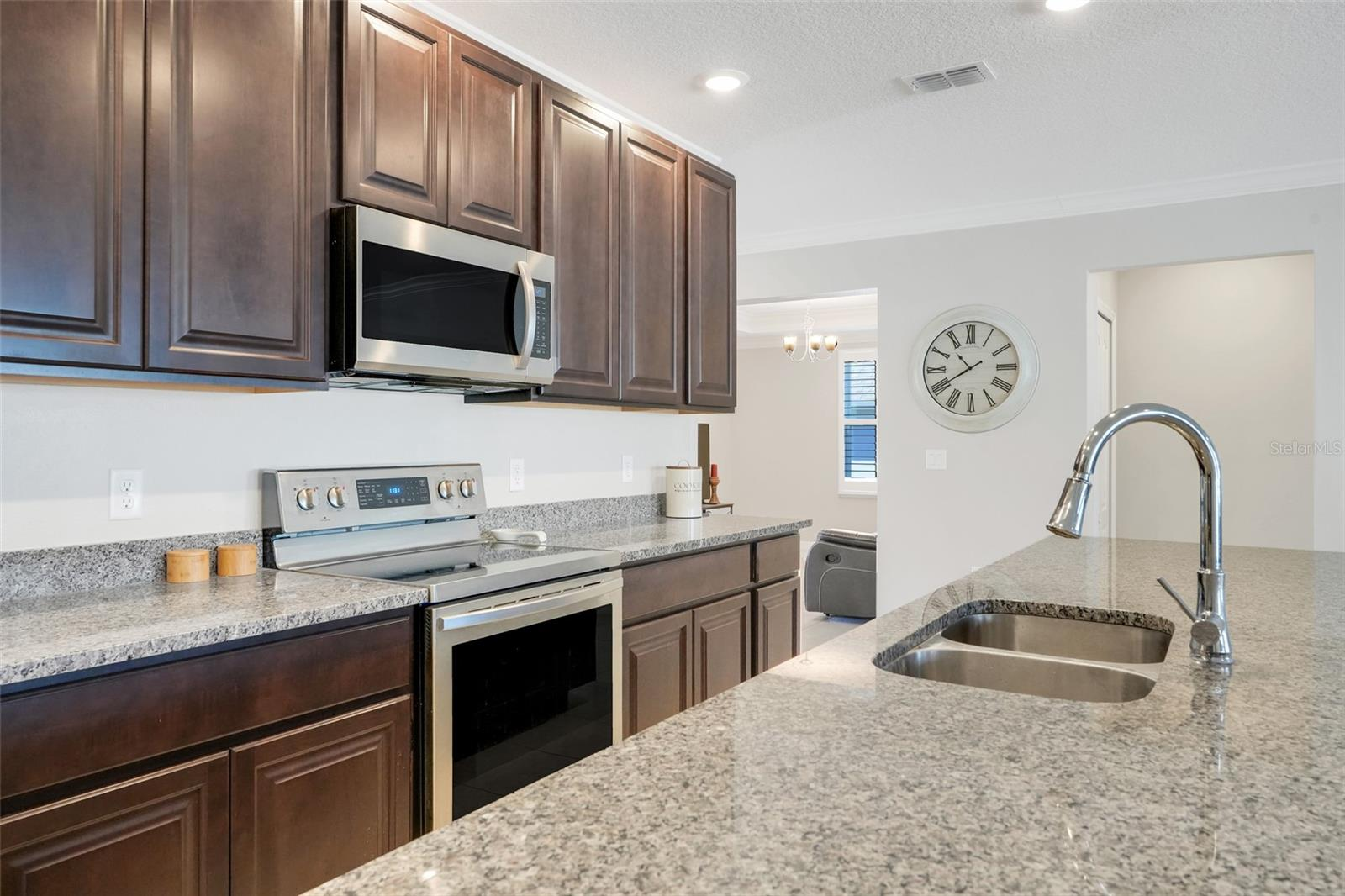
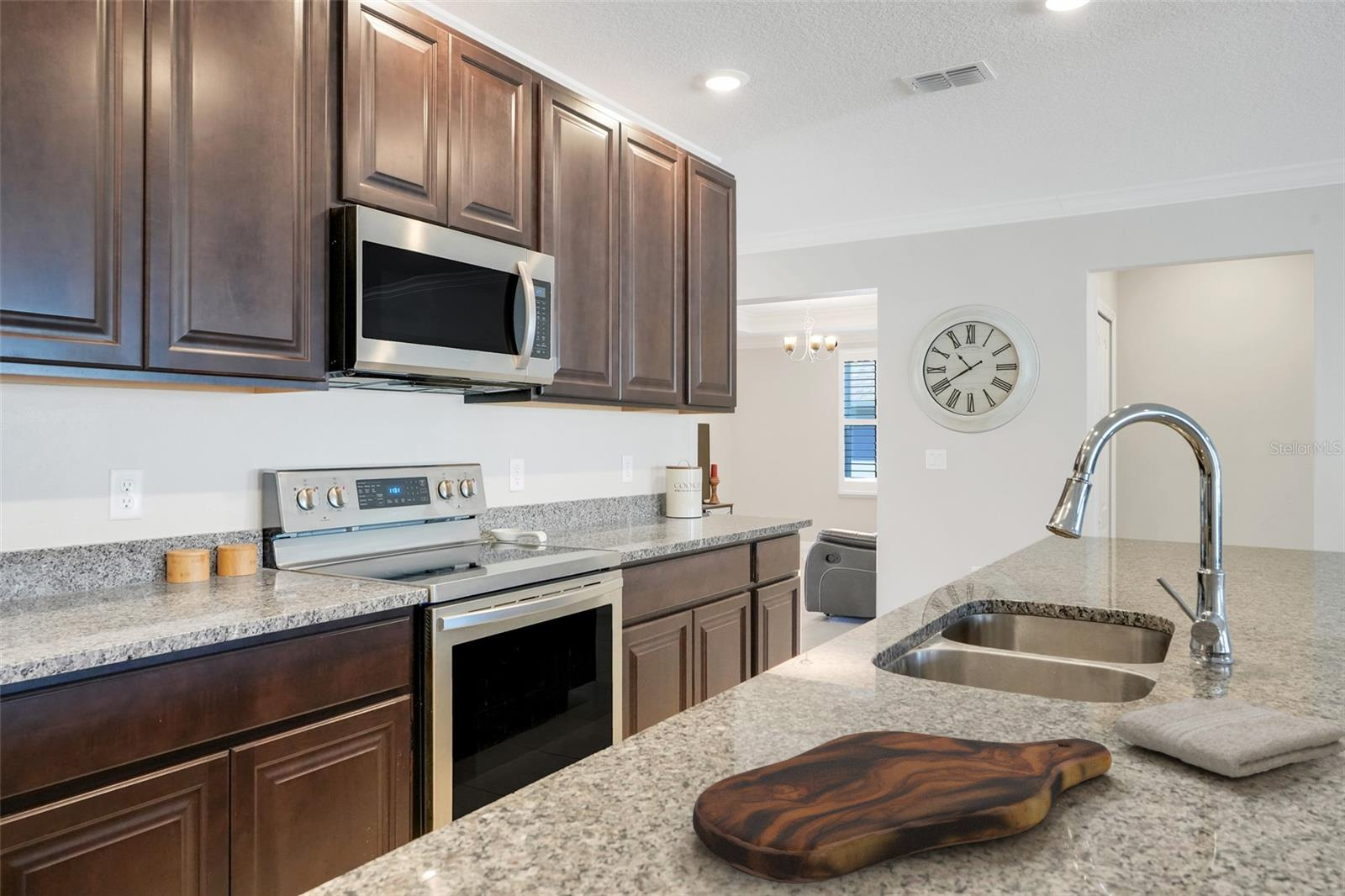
+ washcloth (1230, 731)
+ cutting board (915, 783)
